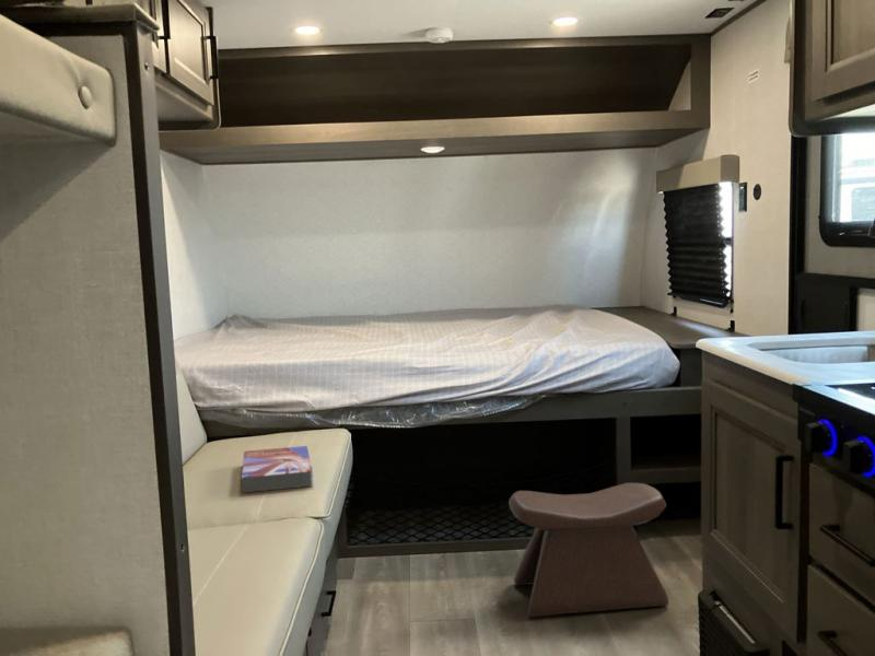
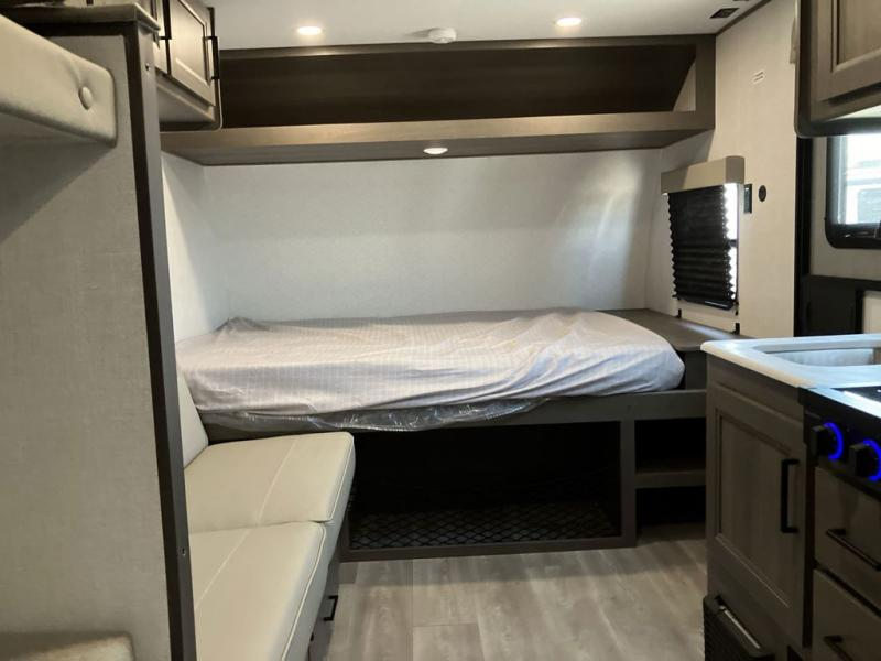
- textbook (277, 467)
- stool (586, 543)
